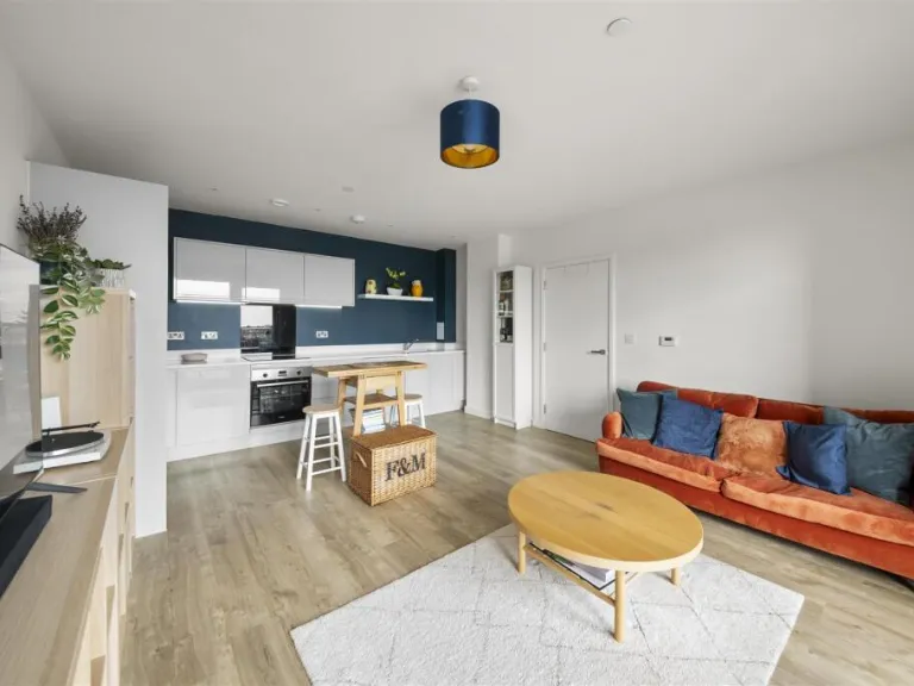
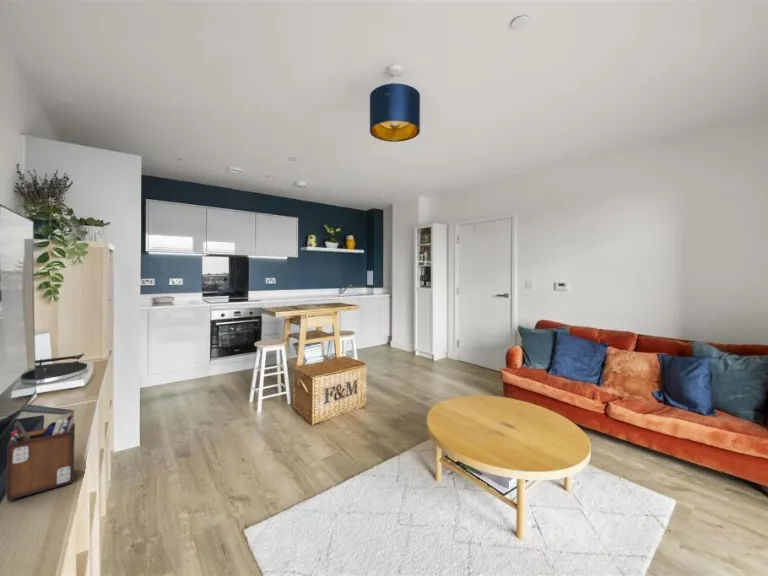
+ desk organizer (43, 448)
